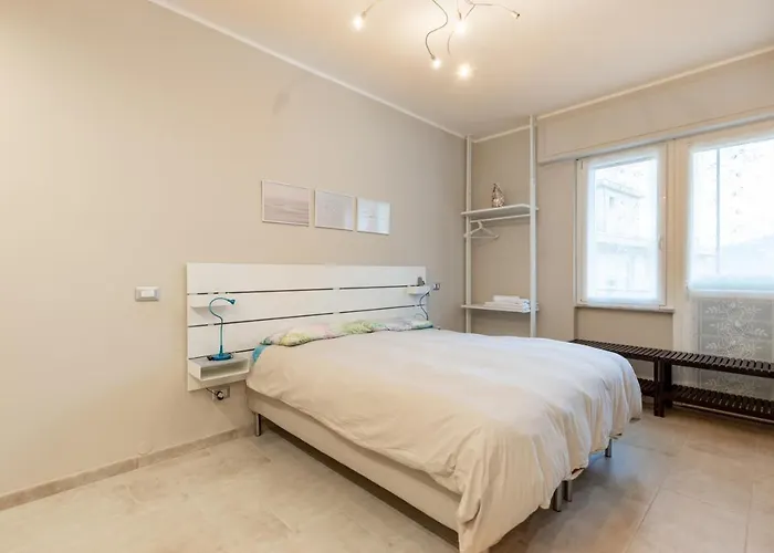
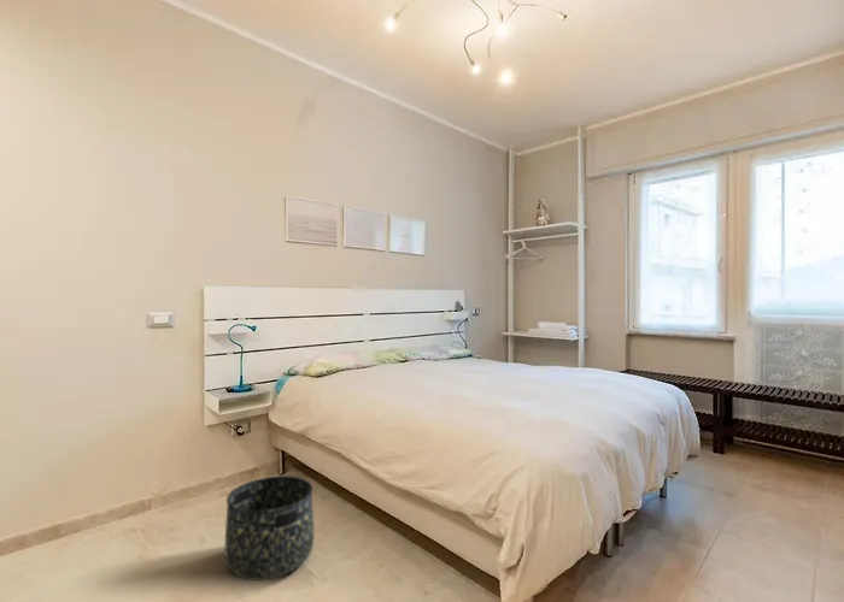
+ basket (270, 525)
